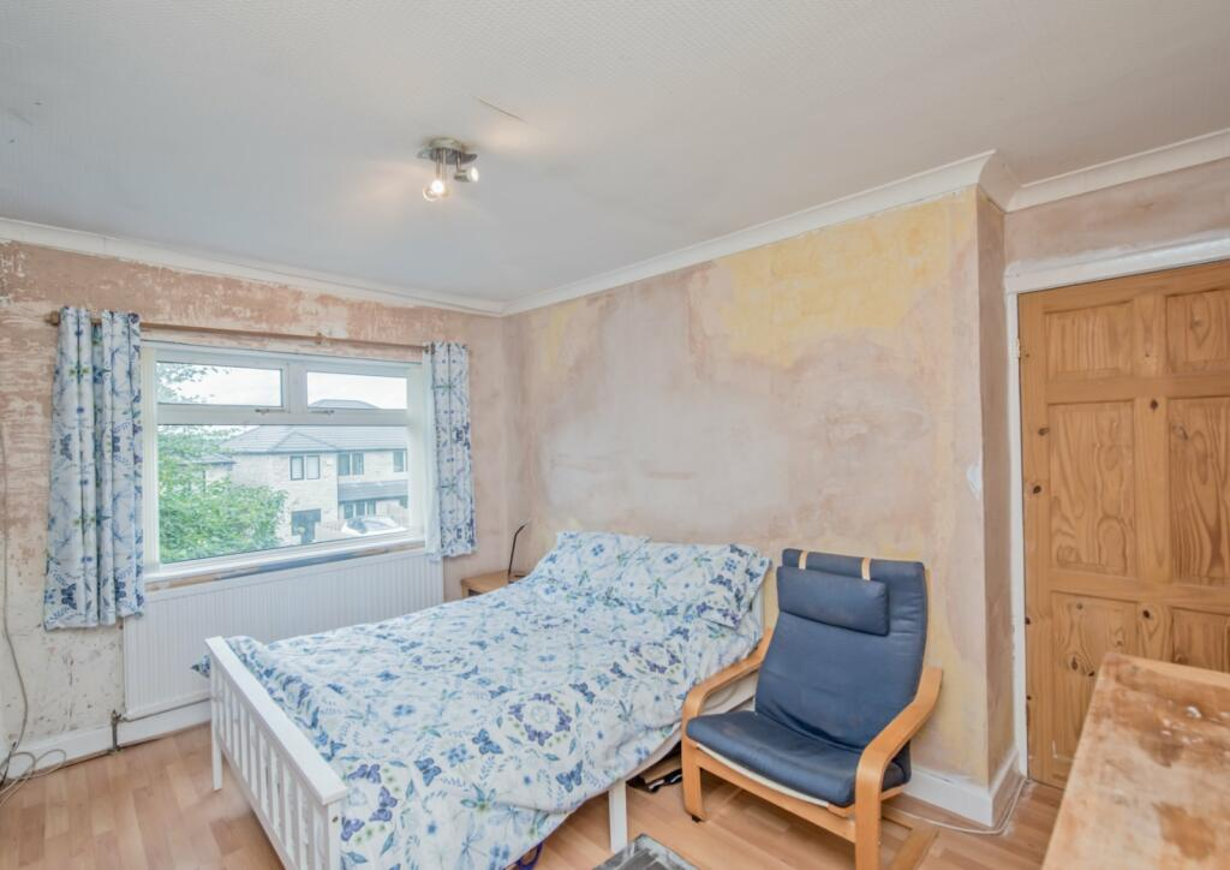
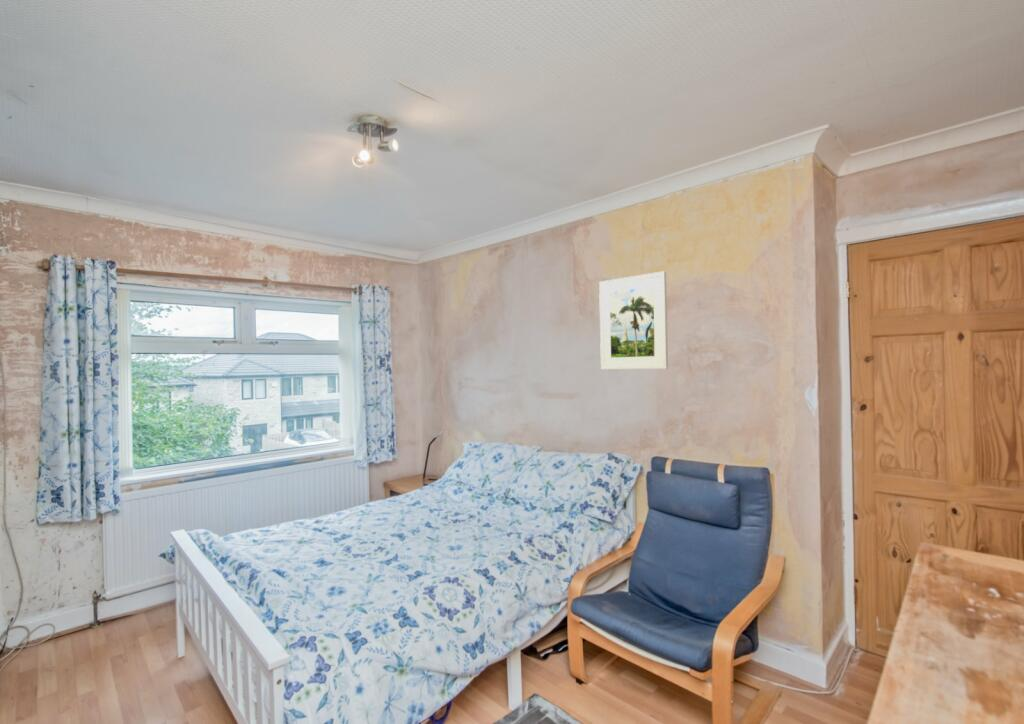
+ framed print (631, 323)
